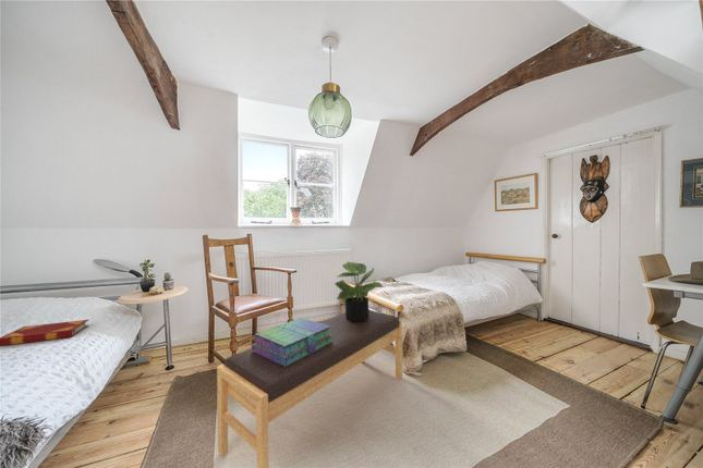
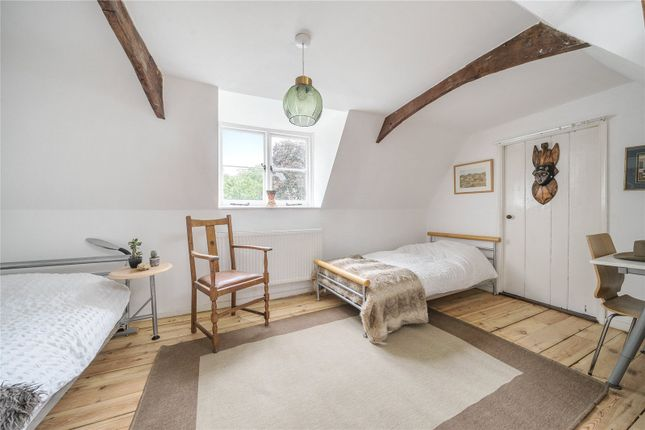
- hardback book (47, 331)
- bench (328, 370)
- potted plant (360, 291)
- stack of books (293, 337)
